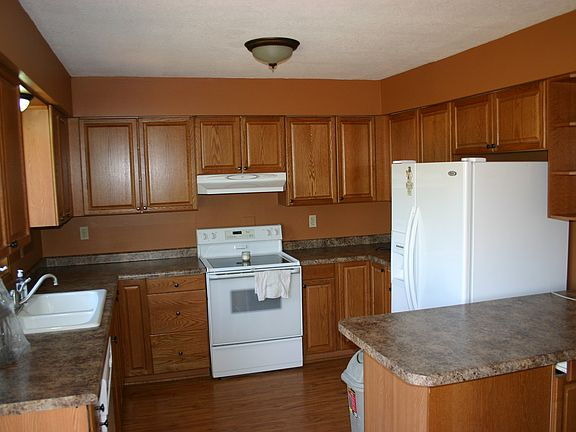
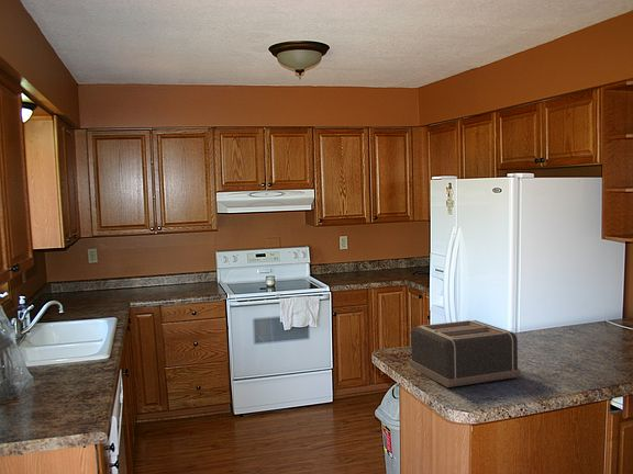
+ toaster (467, 349)
